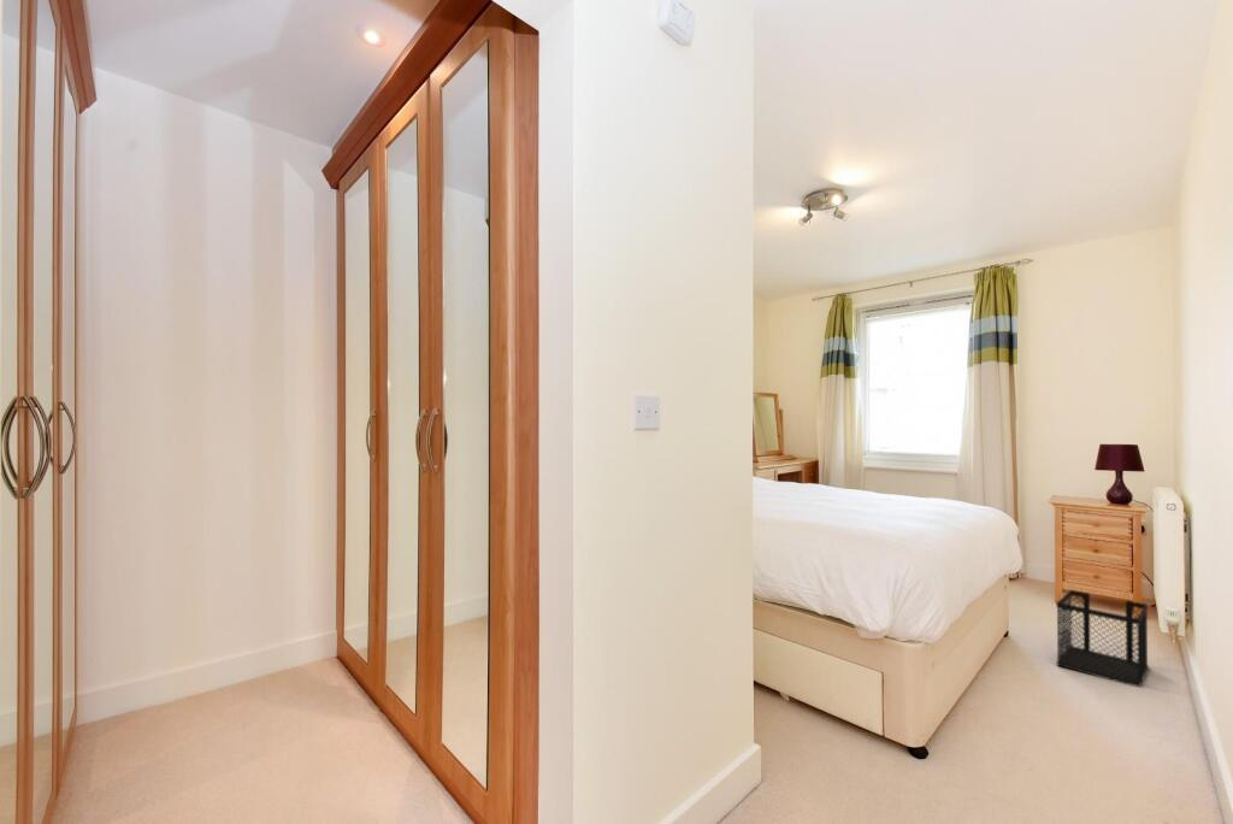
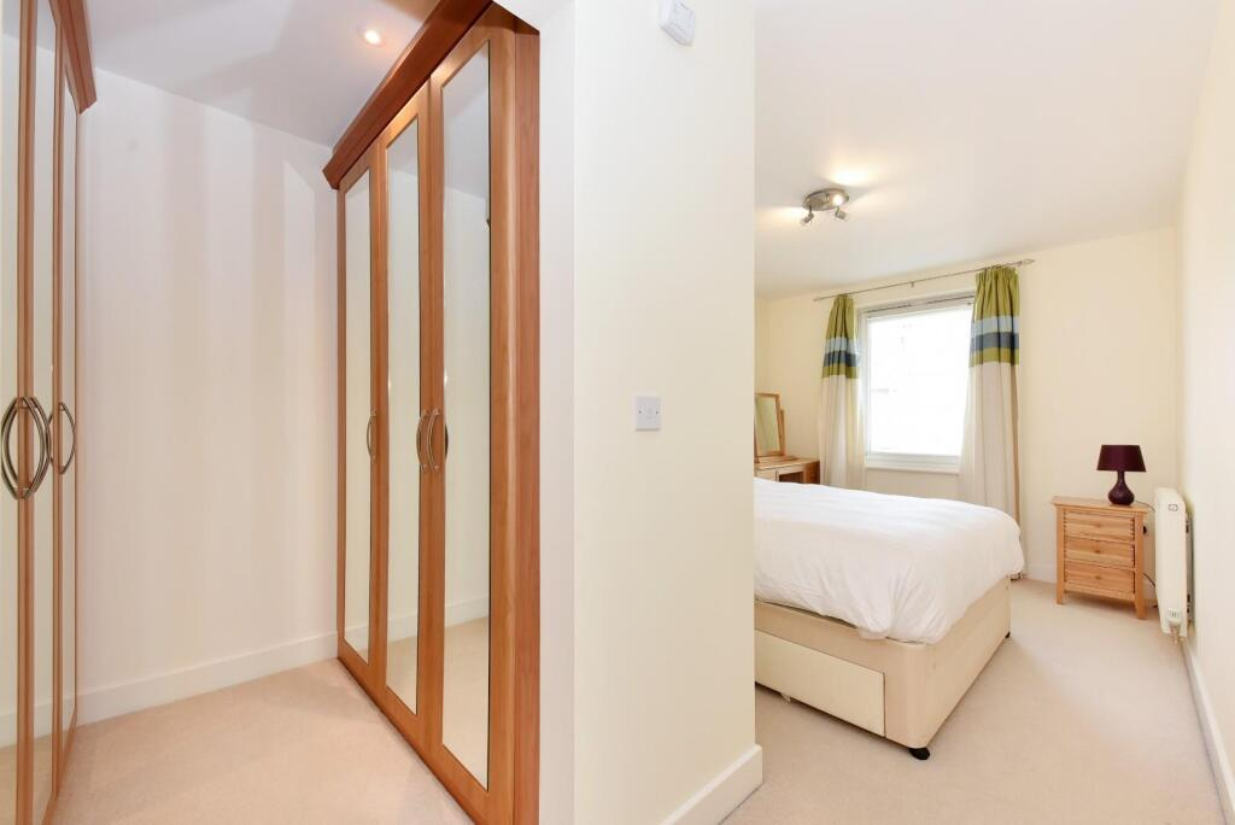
- wastebasket (1101, 634)
